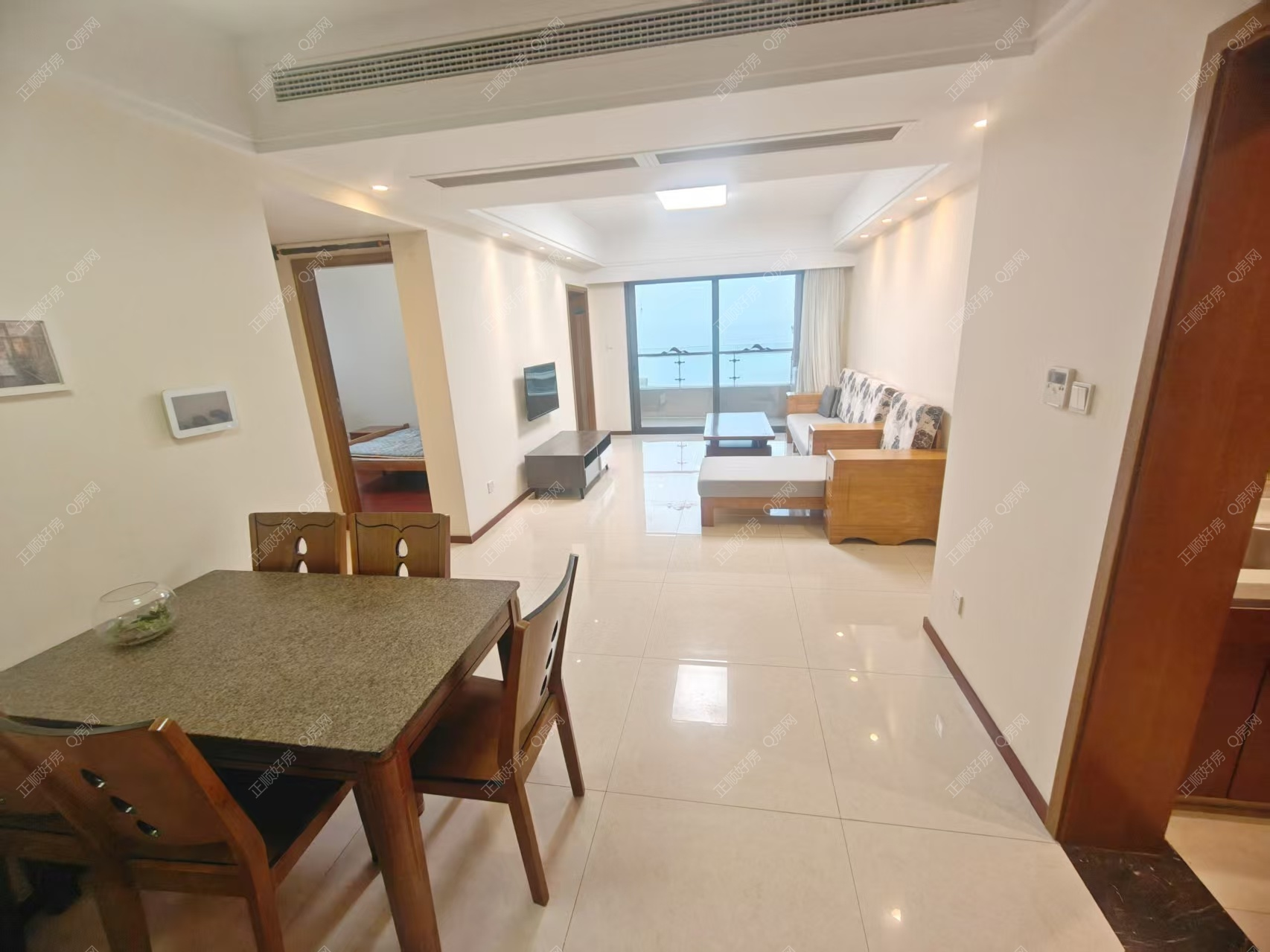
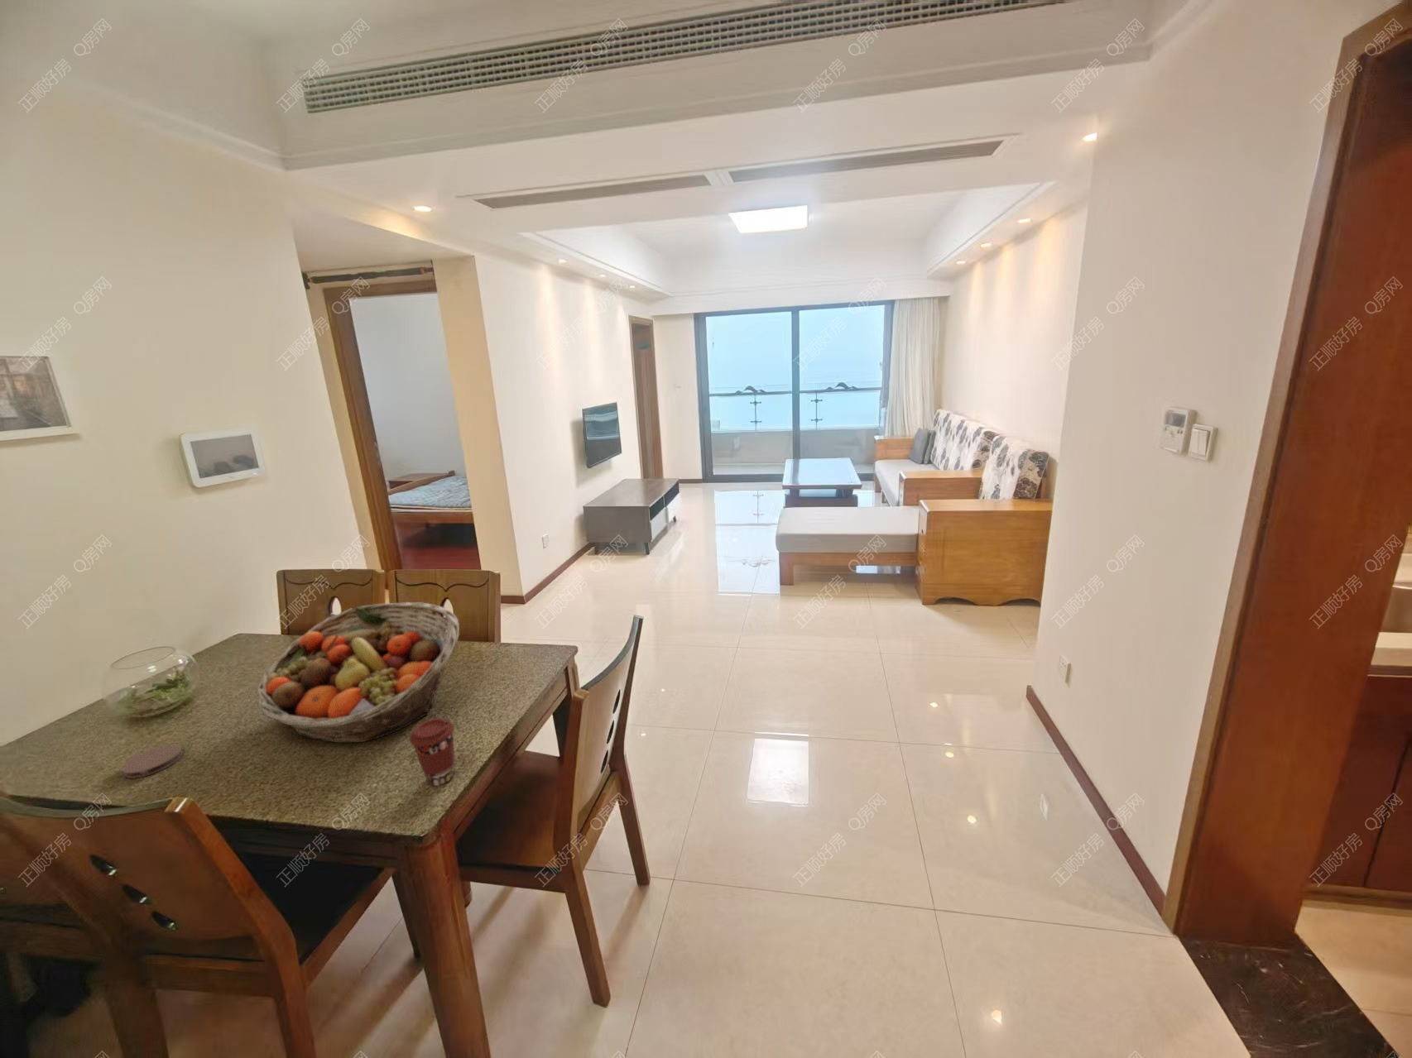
+ fruit basket (366, 668)
+ coffee cup (436, 752)
+ coaster (153, 760)
